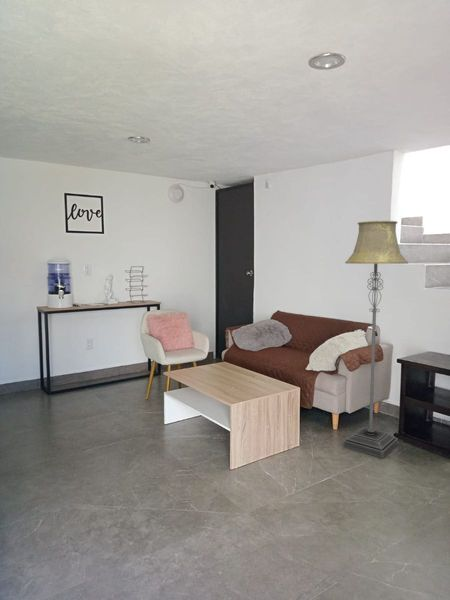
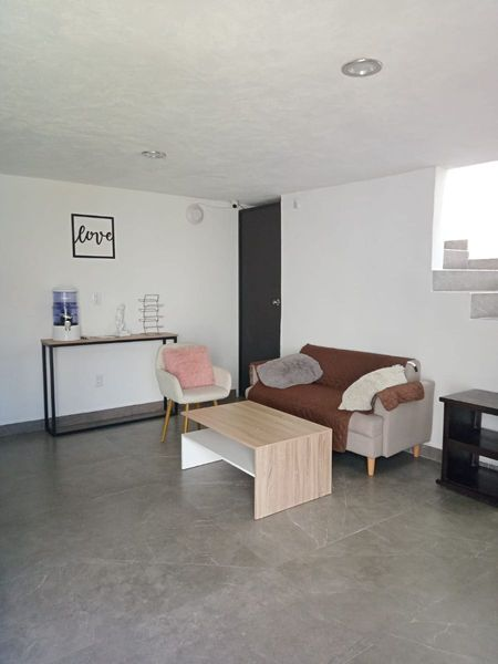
- floor lamp (373, 336)
